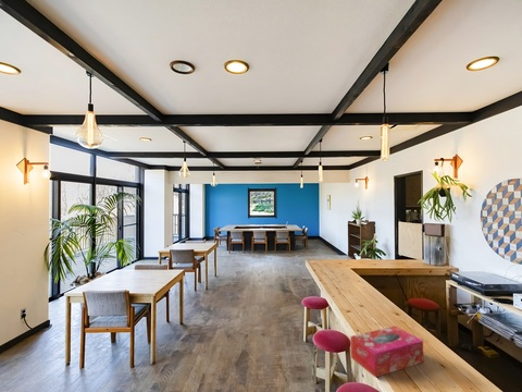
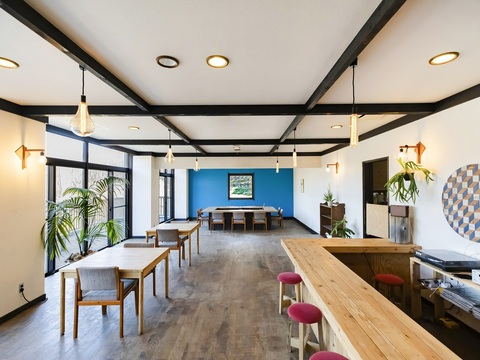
- tissue box (386, 348)
